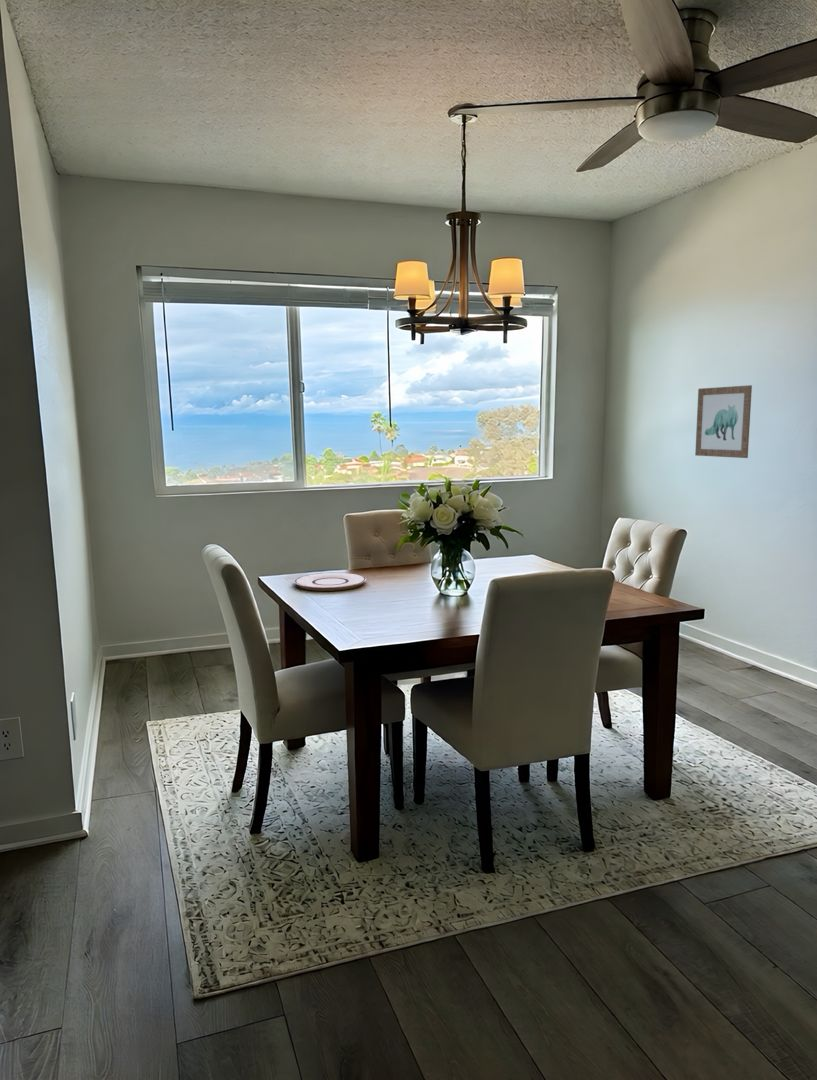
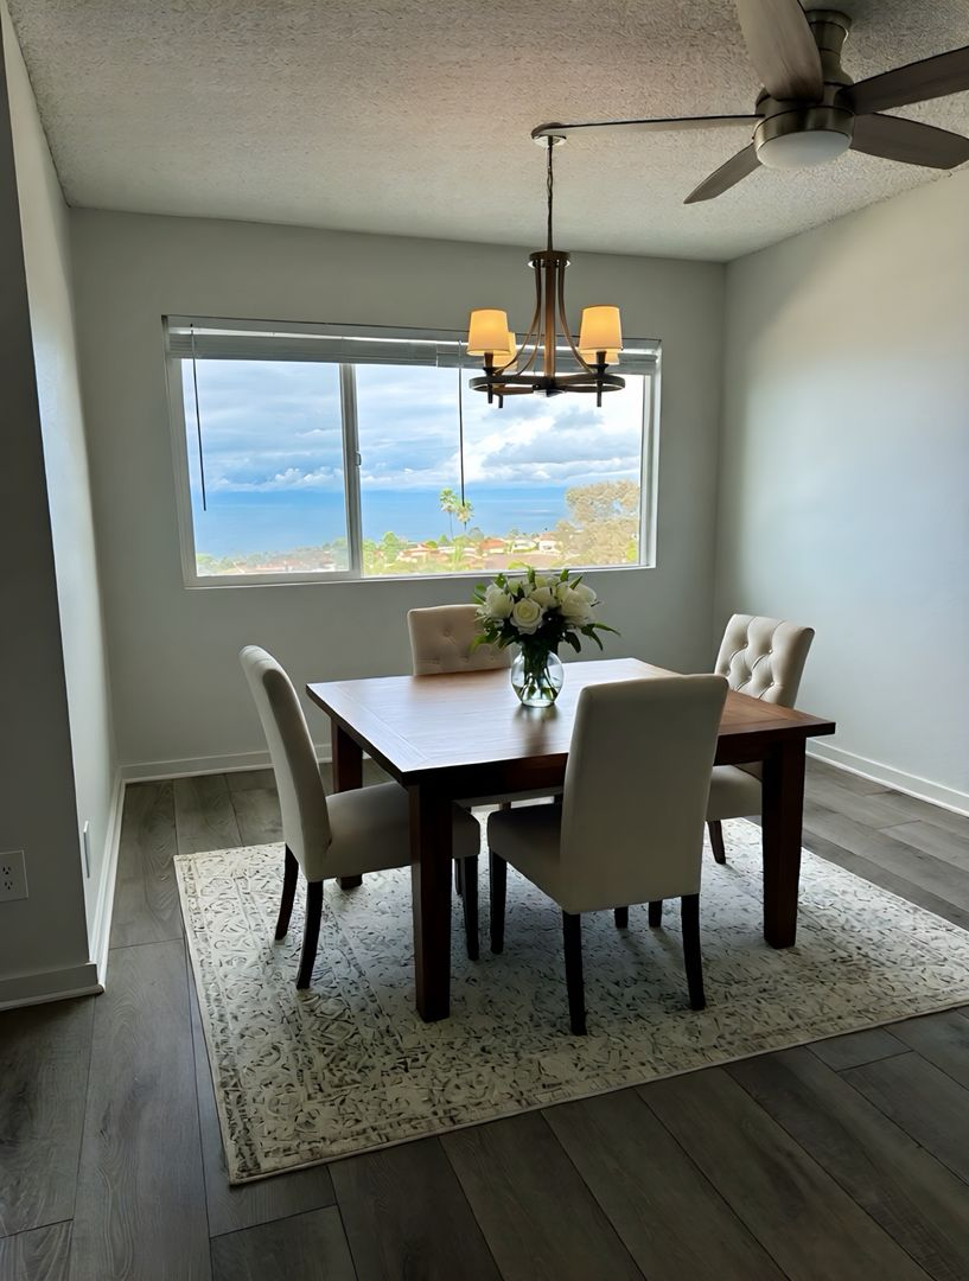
- wall art (722, 422)
- plate (330, 581)
